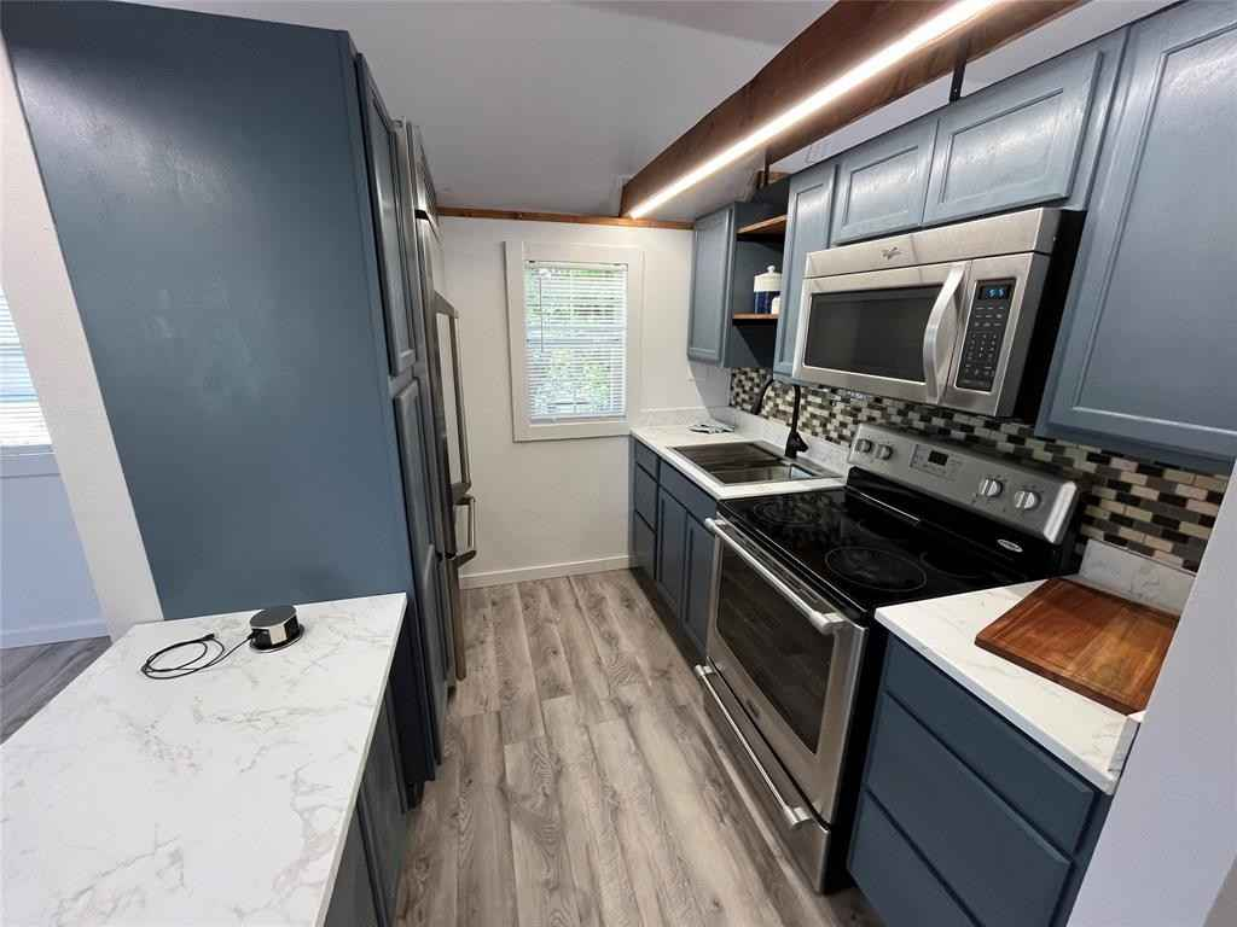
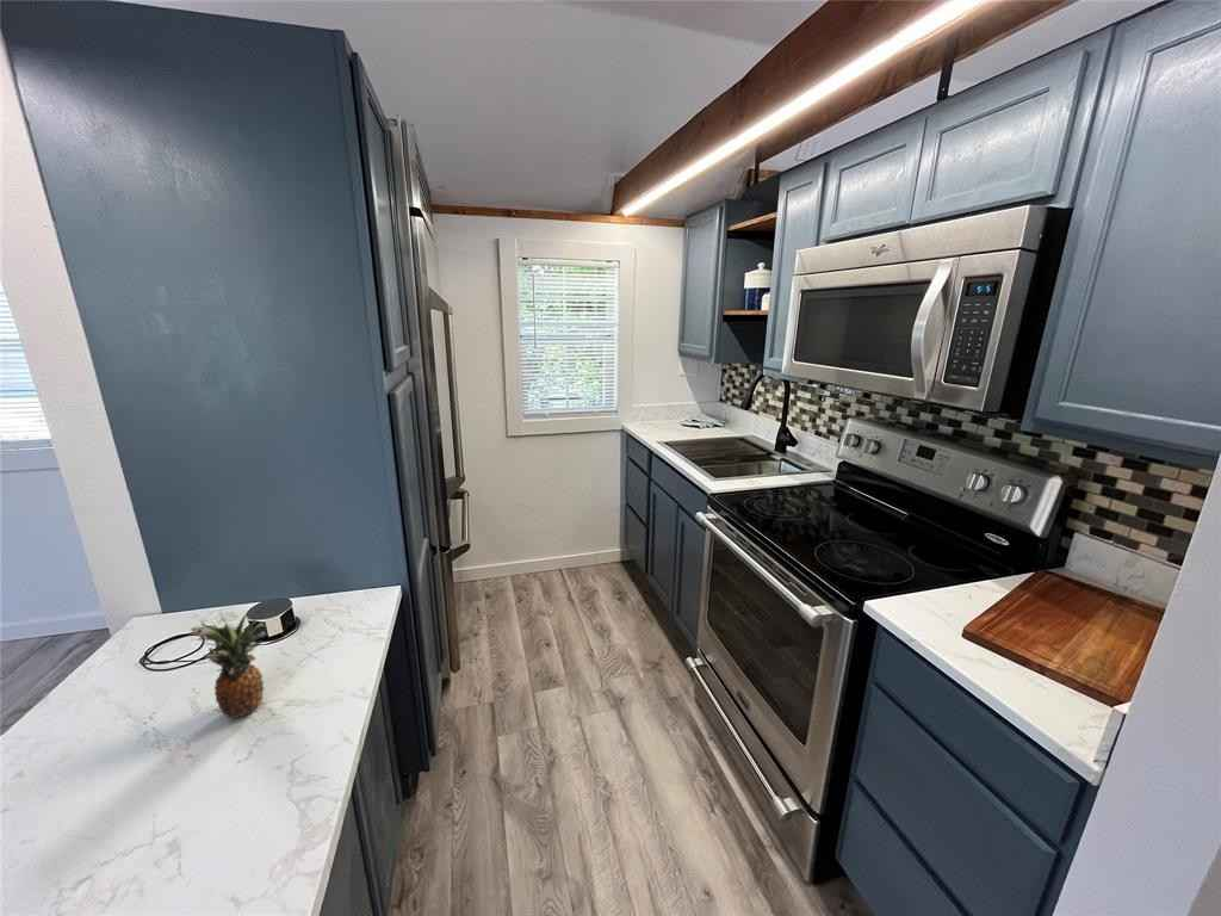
+ fruit (235, 662)
